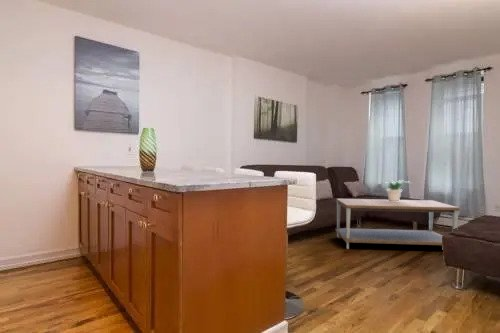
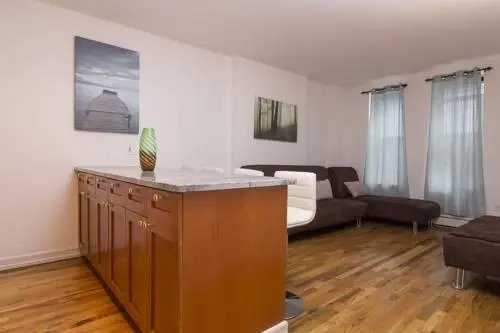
- coffee table (389, 229)
- potted plant (396, 190)
